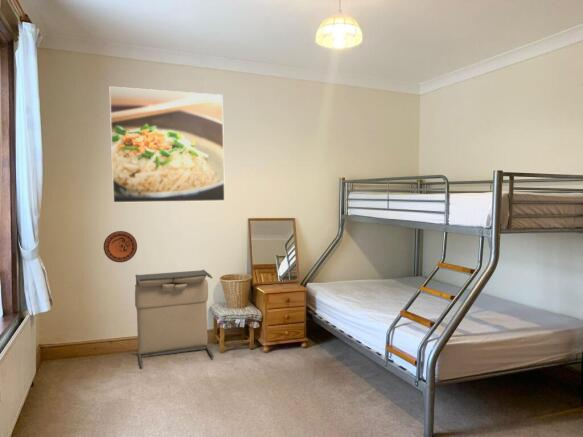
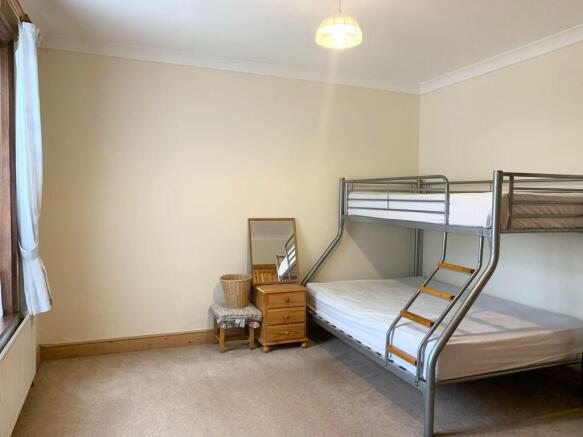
- decorative plate (120, 246)
- laundry hamper (174, 315)
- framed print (169, 146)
